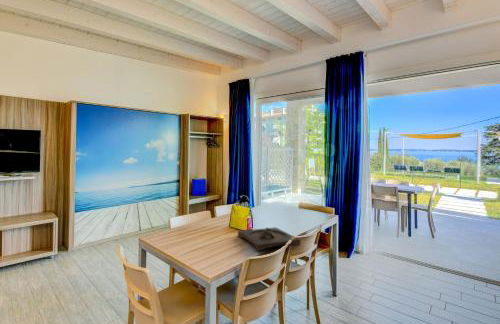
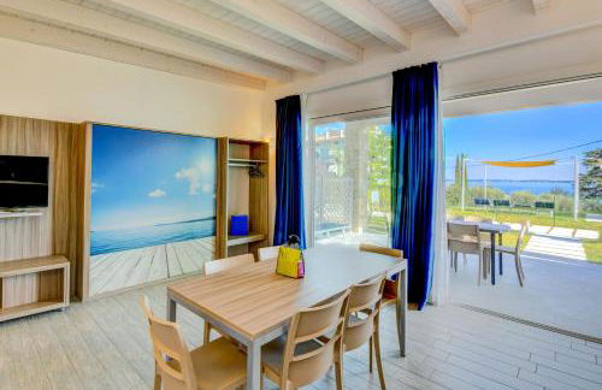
- wooden tray (267, 234)
